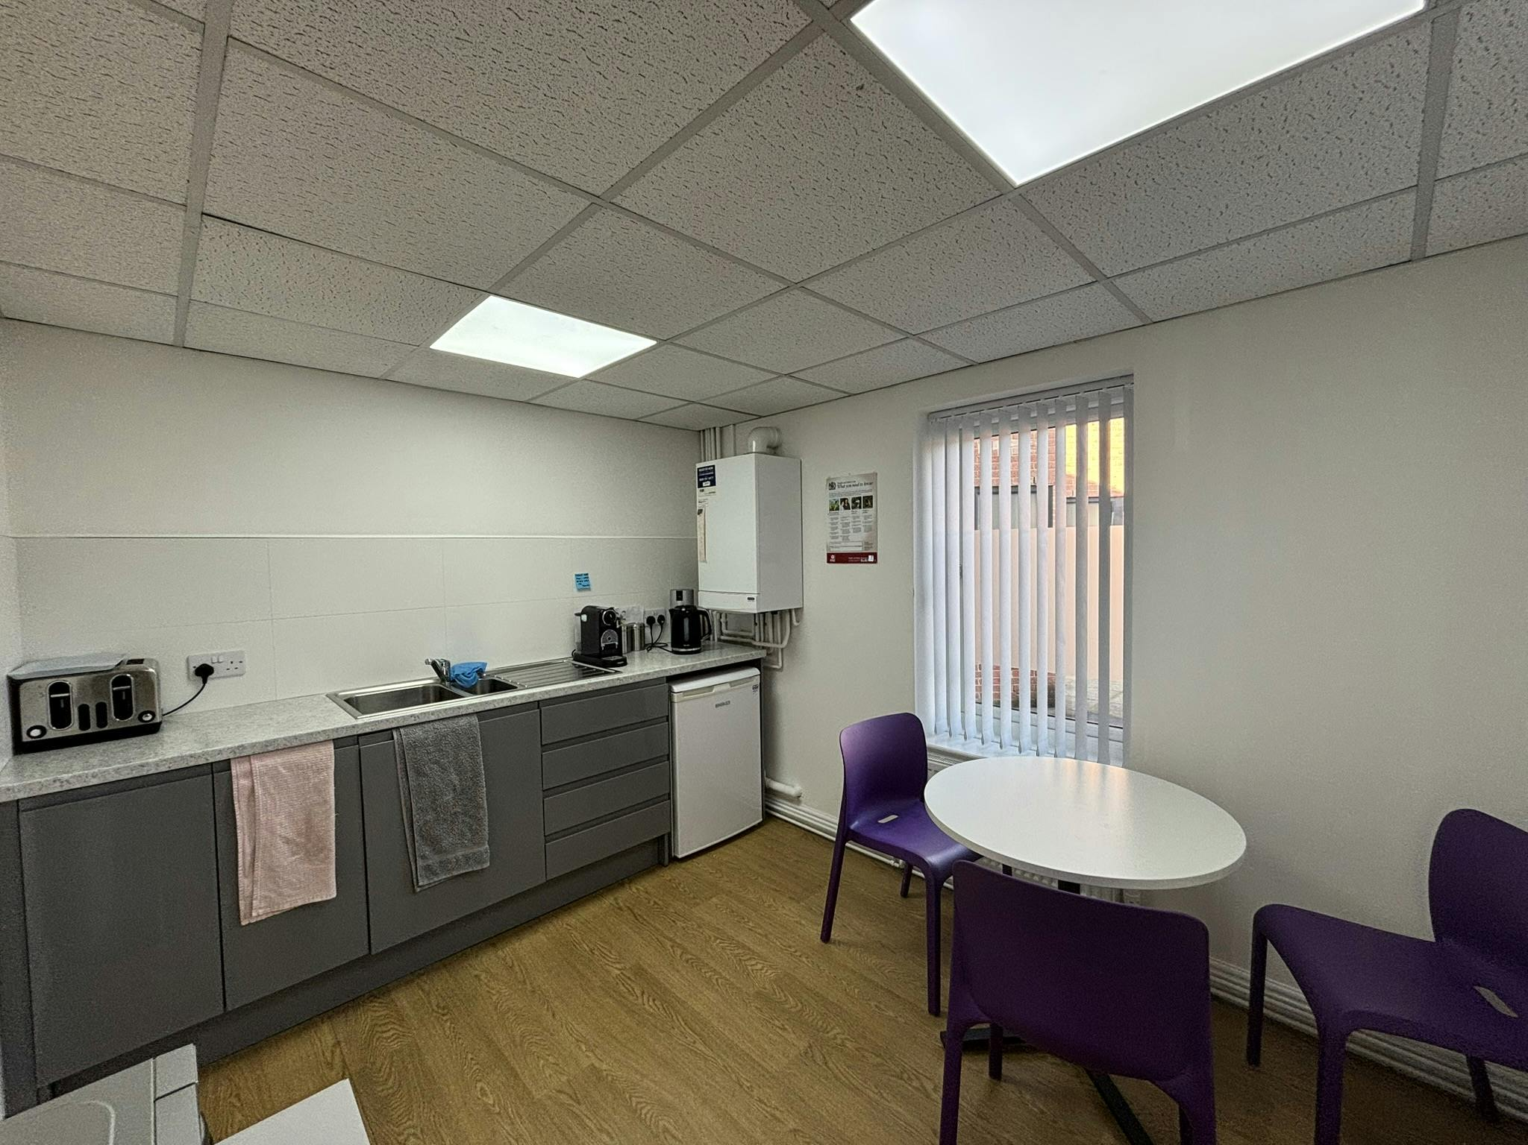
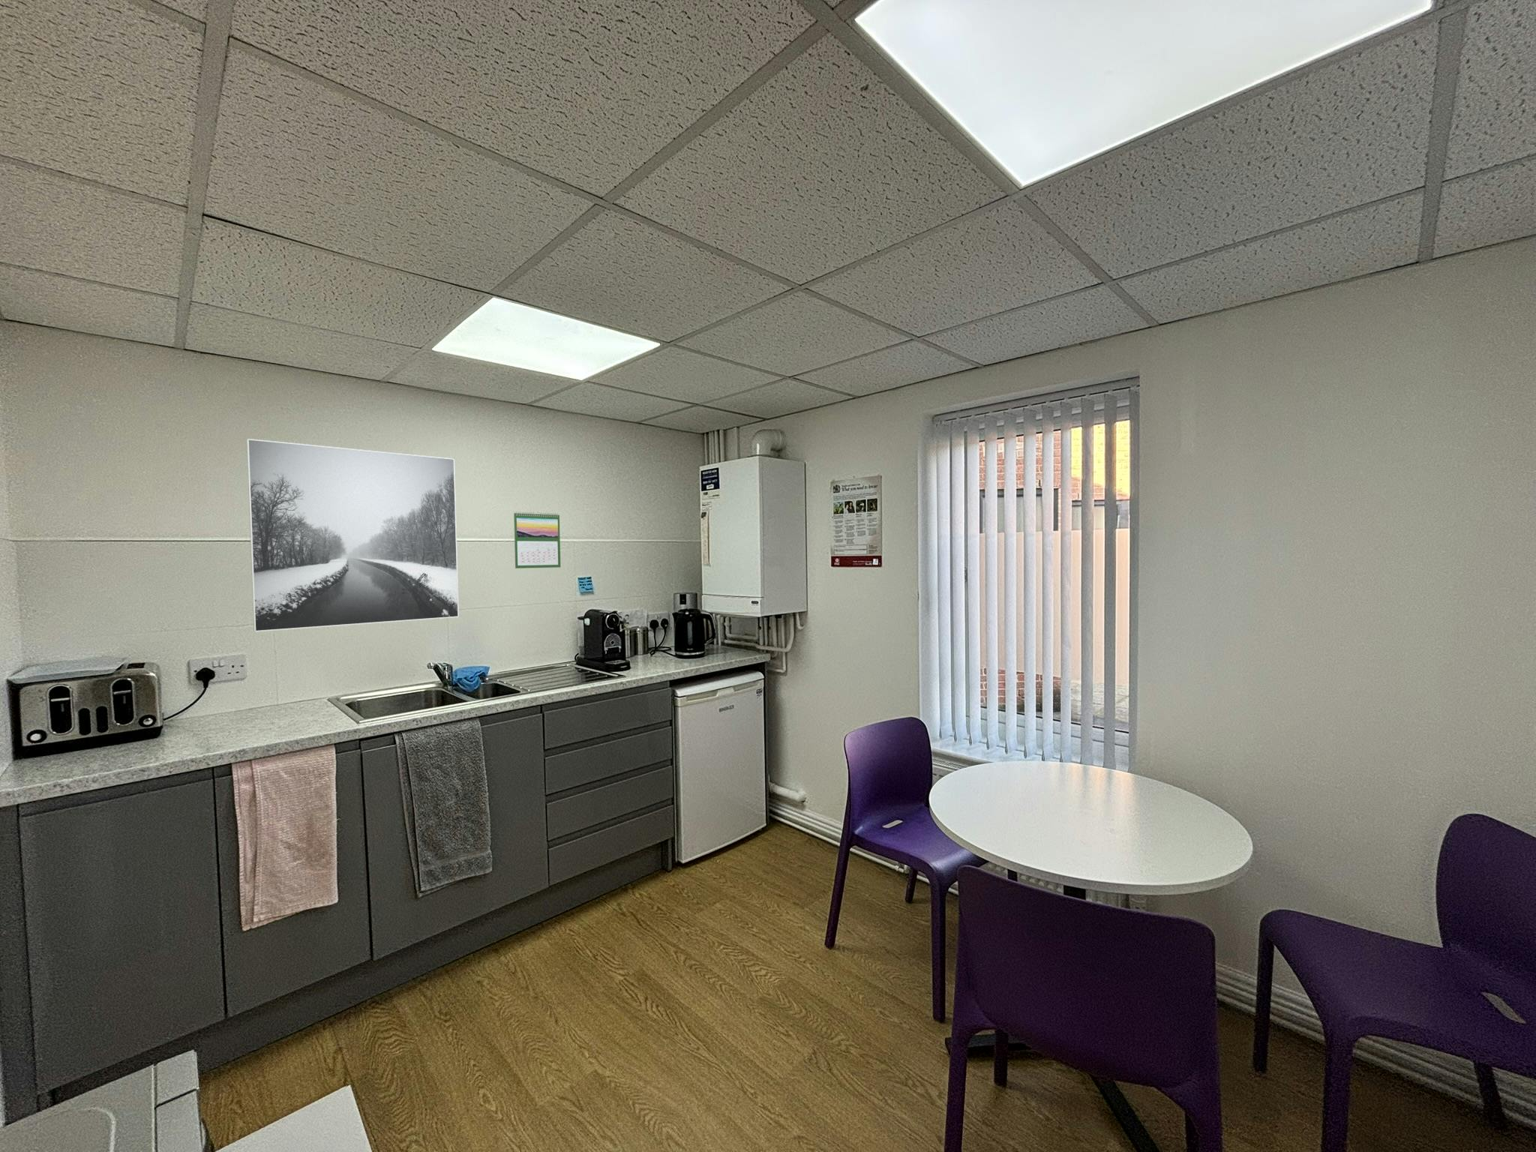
+ calendar (538, 540)
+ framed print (363, 537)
